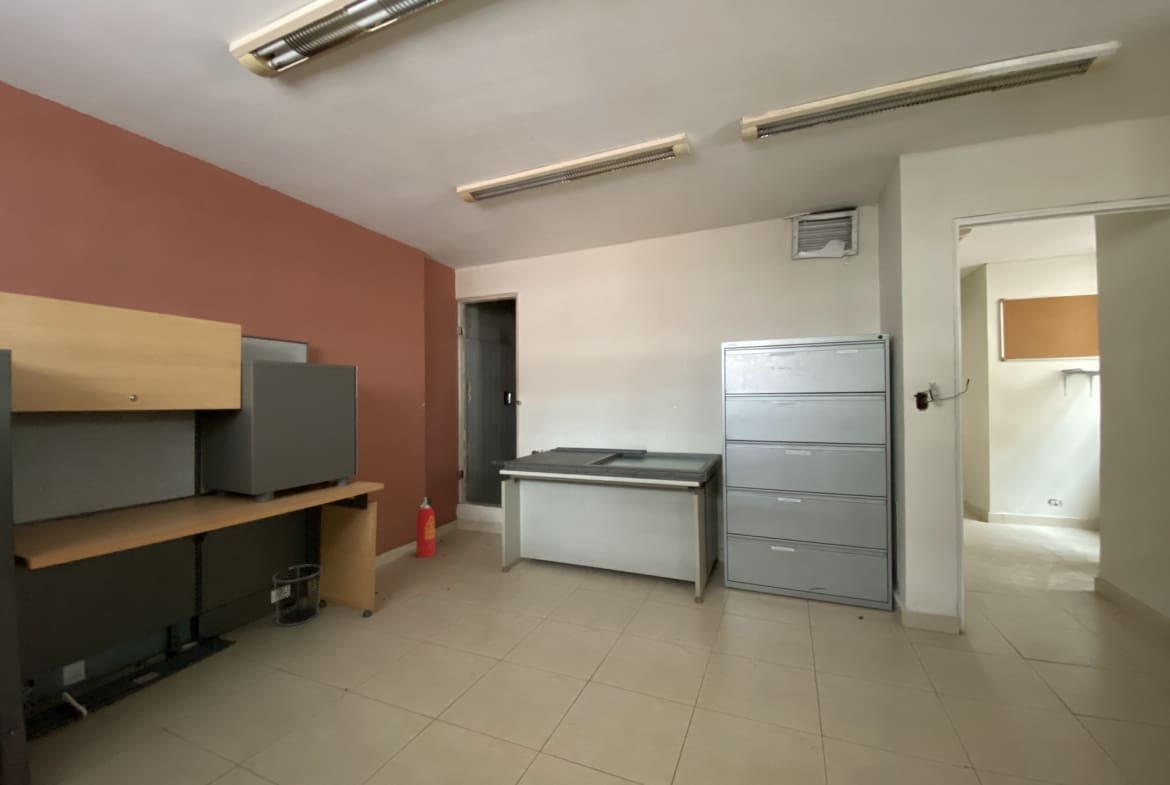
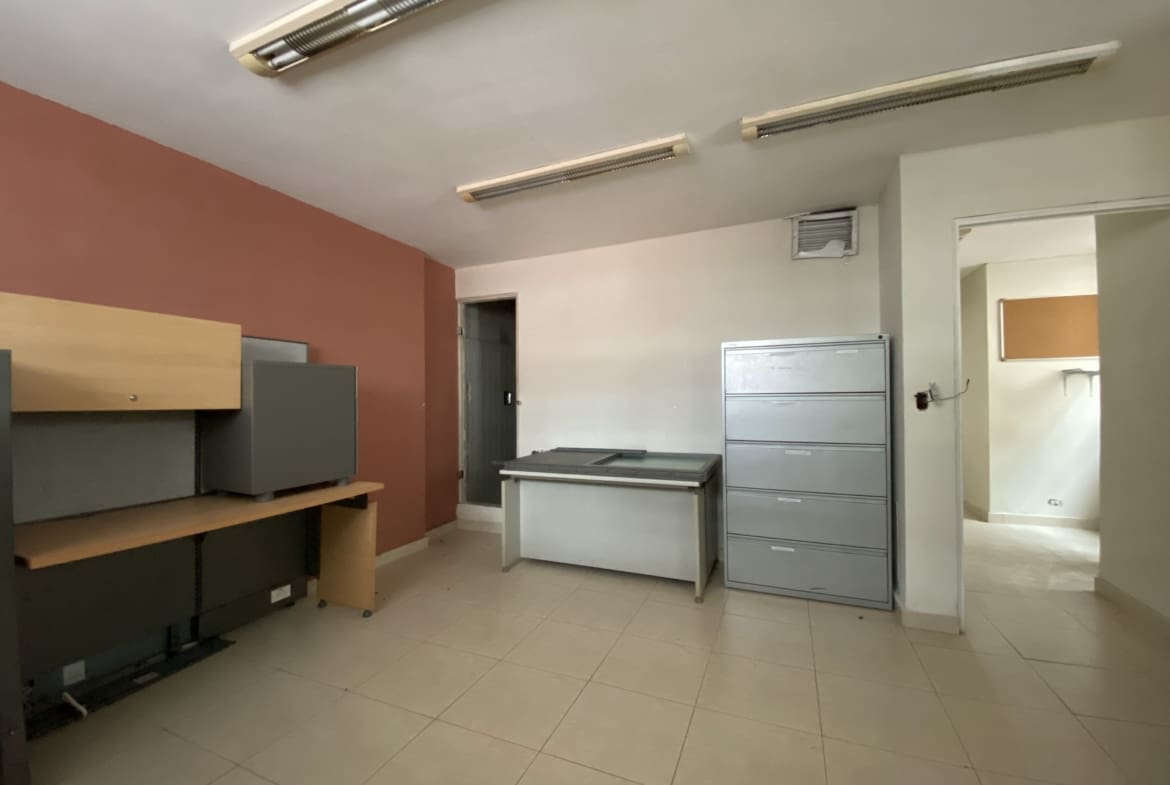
- waste bin (298, 594)
- fire extinguisher (426, 525)
